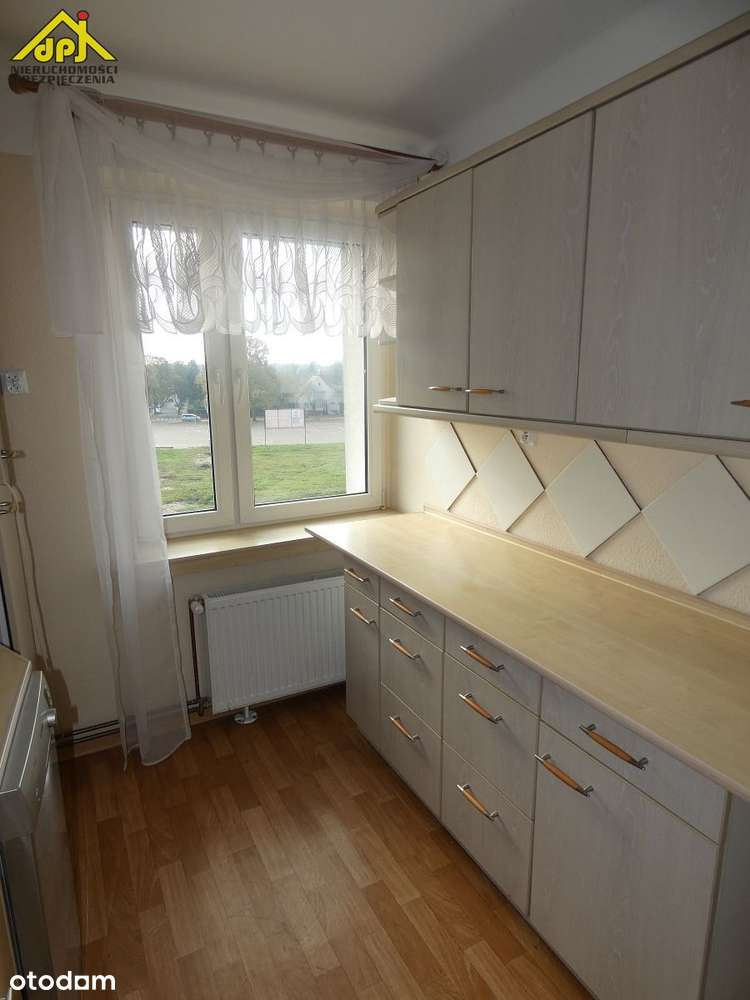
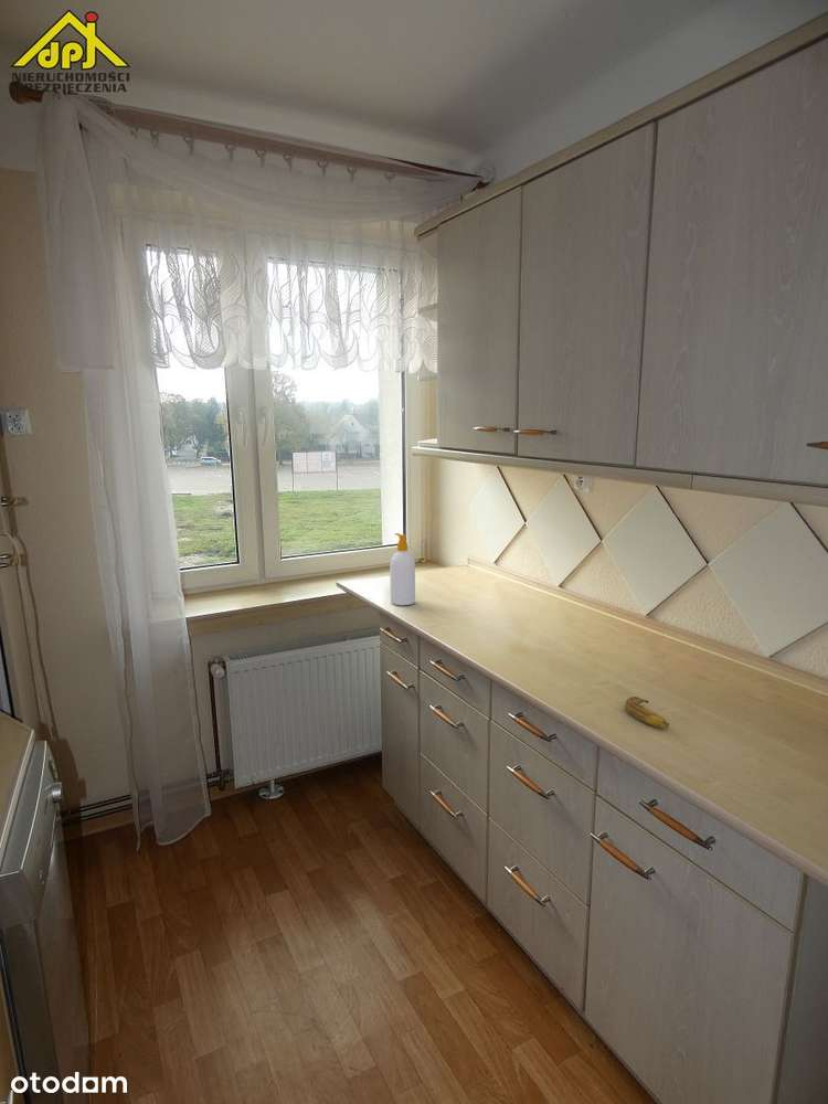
+ banana (648, 711)
+ soap bottle (402, 569)
